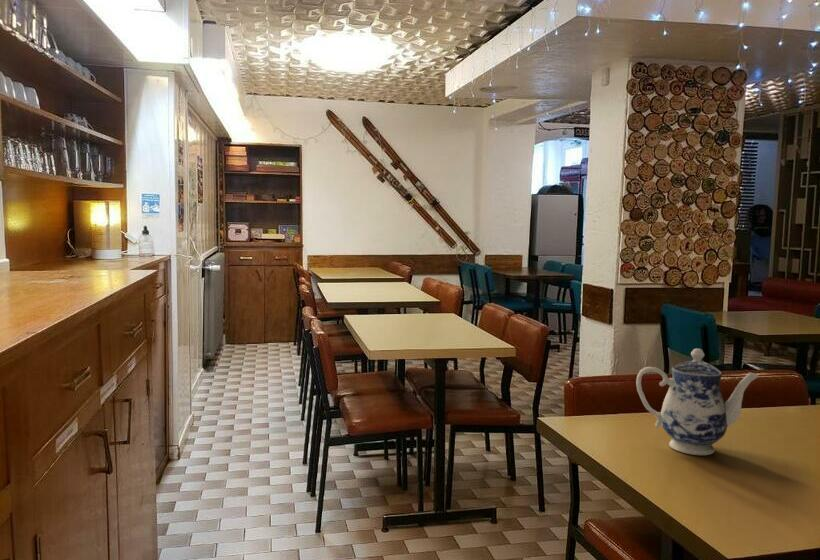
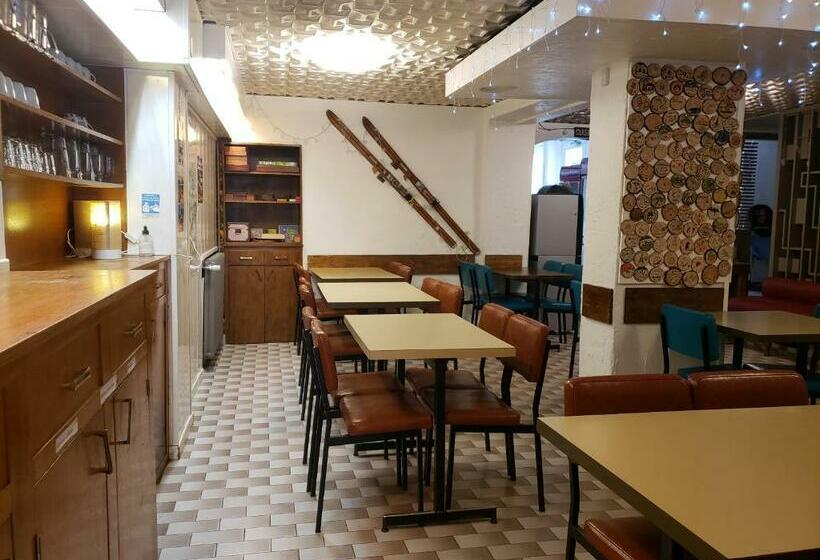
- teapot (694, 398)
